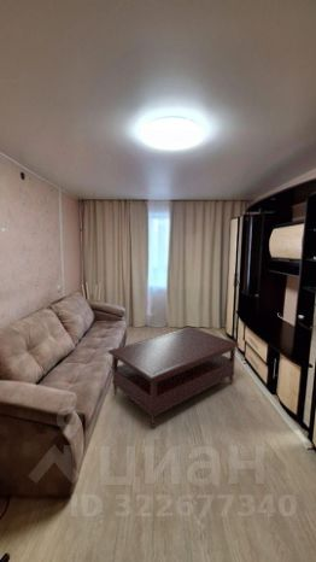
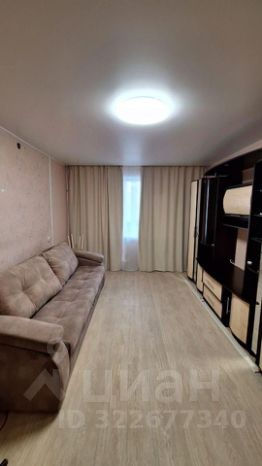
- coffee table (175, 368)
